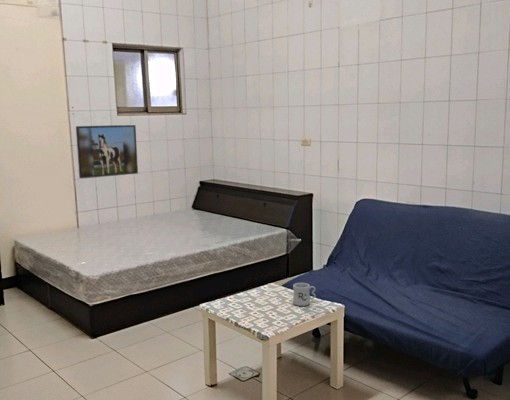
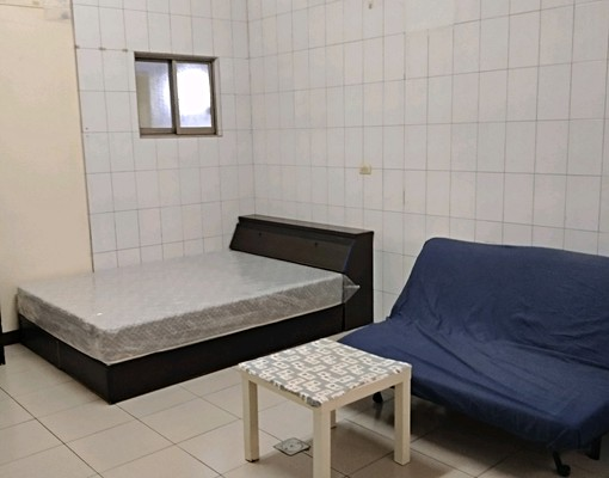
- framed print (108, 150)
- mug (304, 294)
